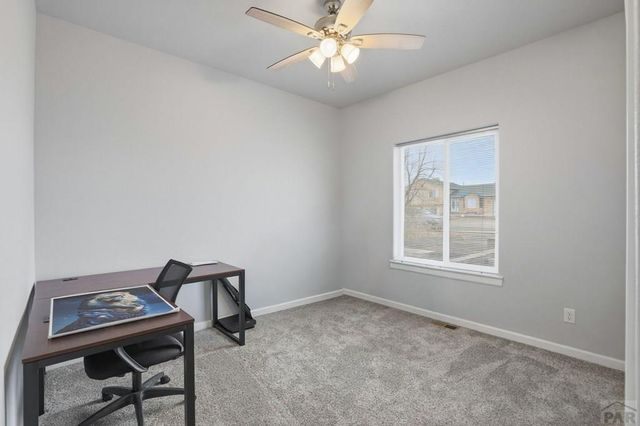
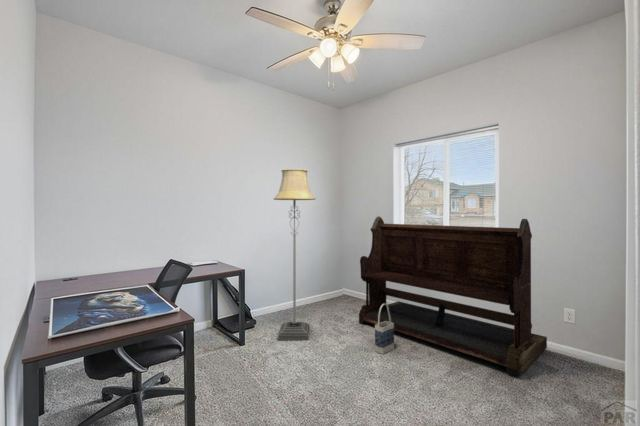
+ floor lamp (294, 252)
+ bench (442, 276)
+ bag (384, 326)
